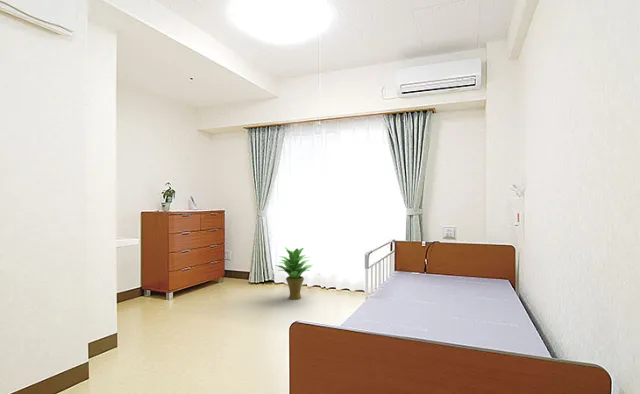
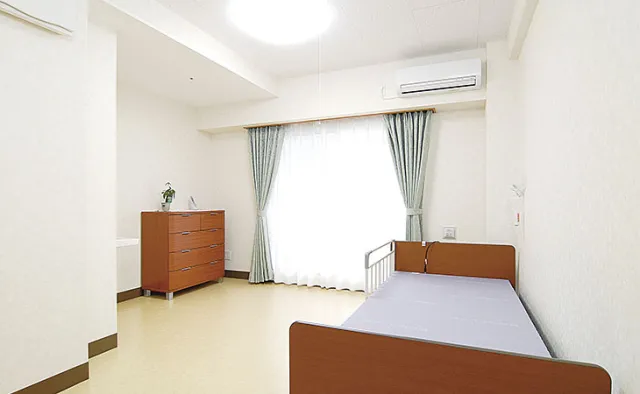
- potted plant (295, 272)
